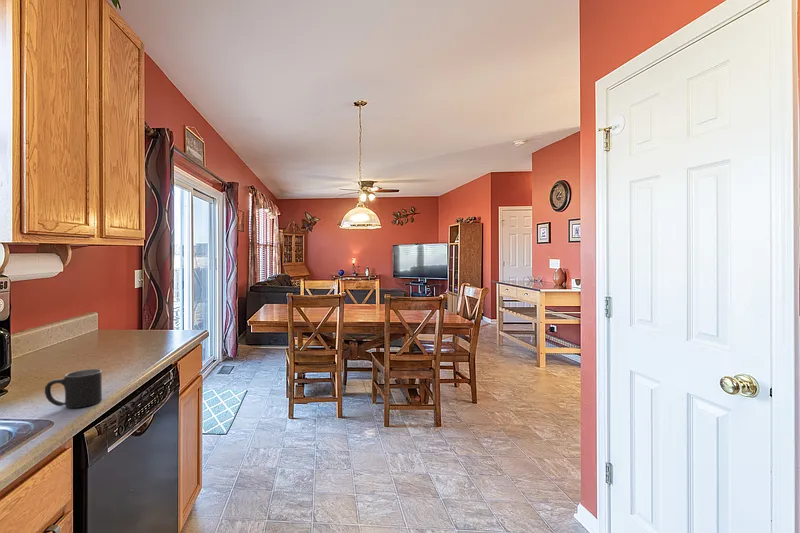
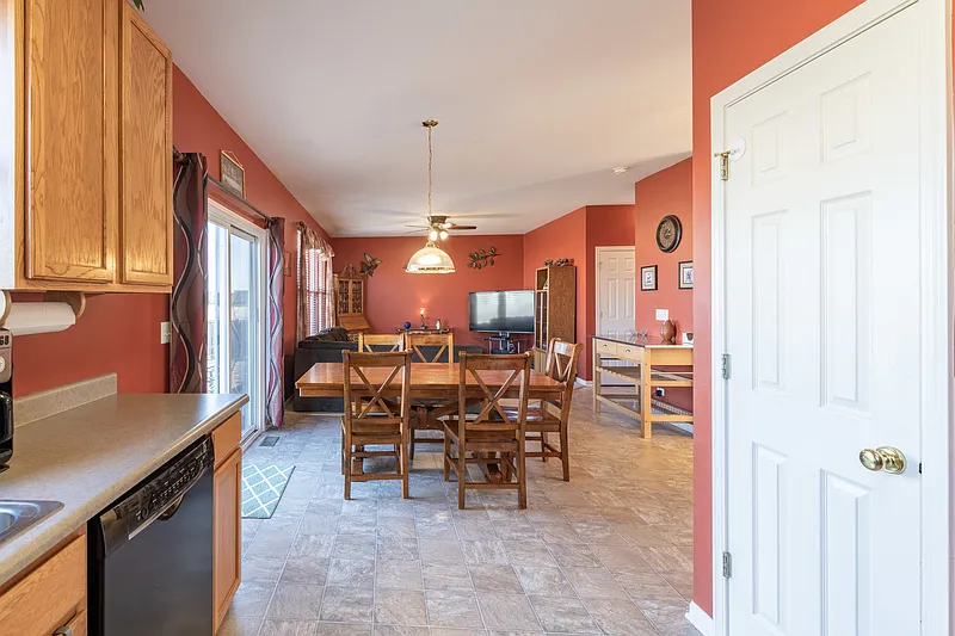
- mug (74, 389)
